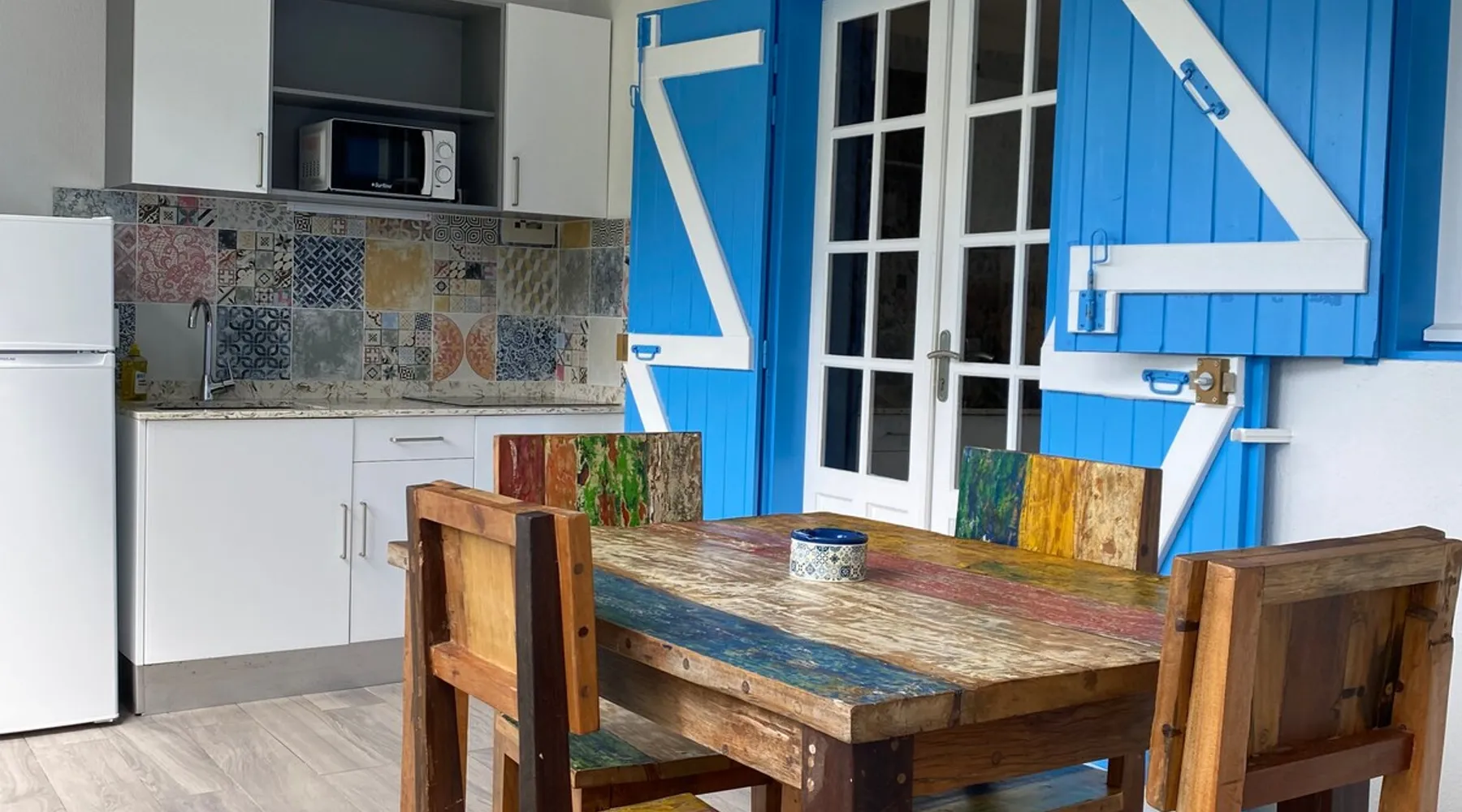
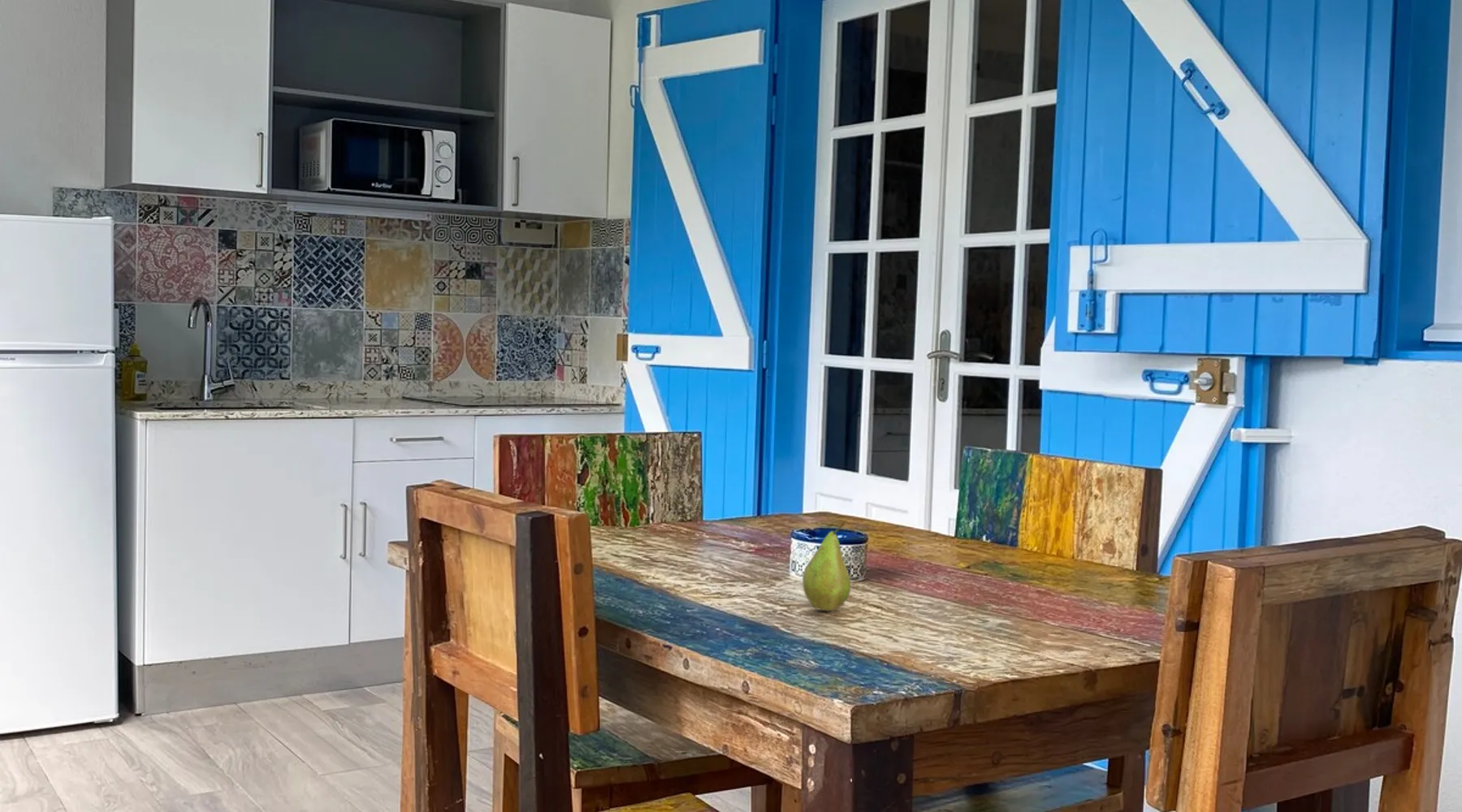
+ fruit (827, 565)
